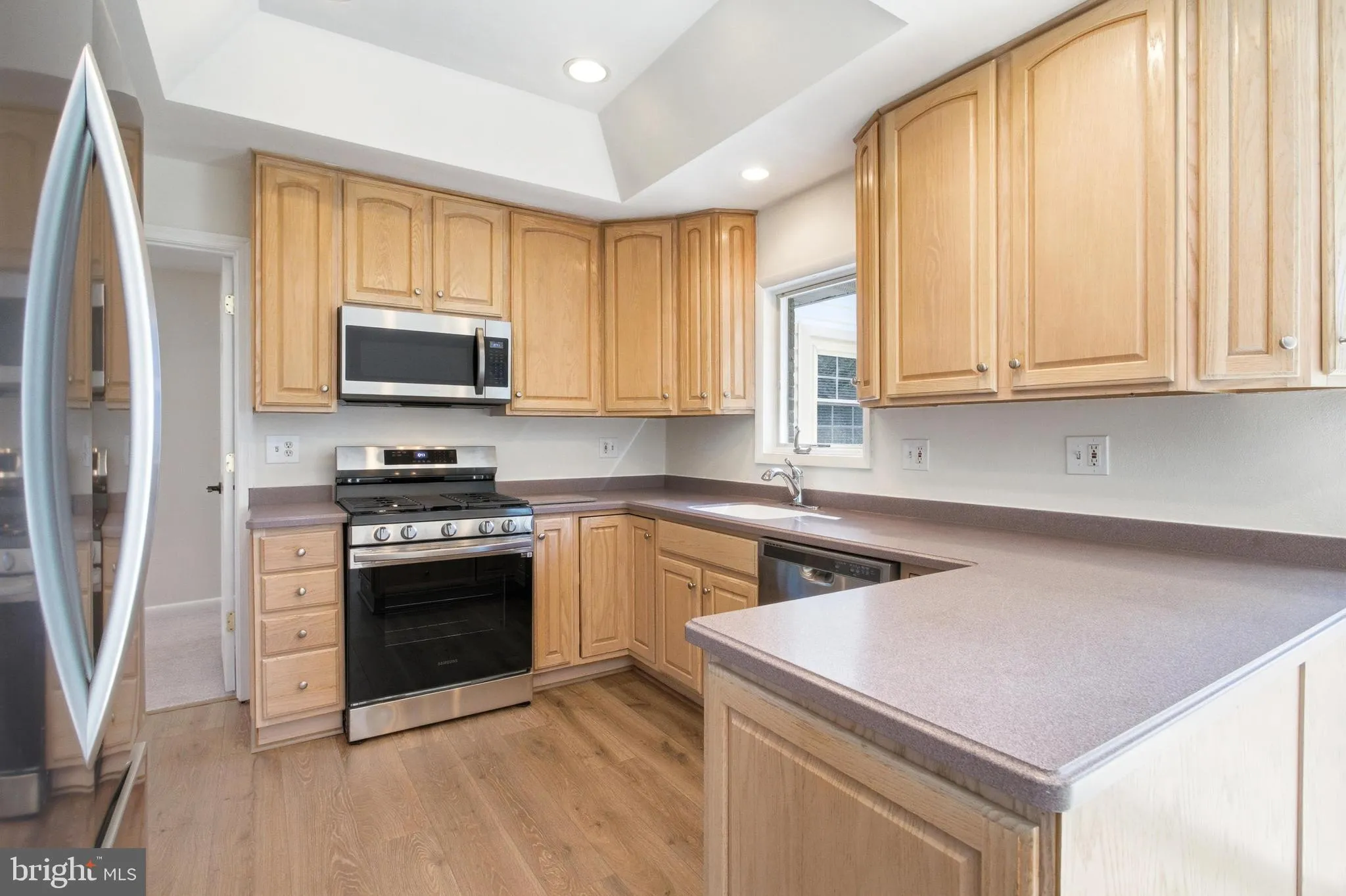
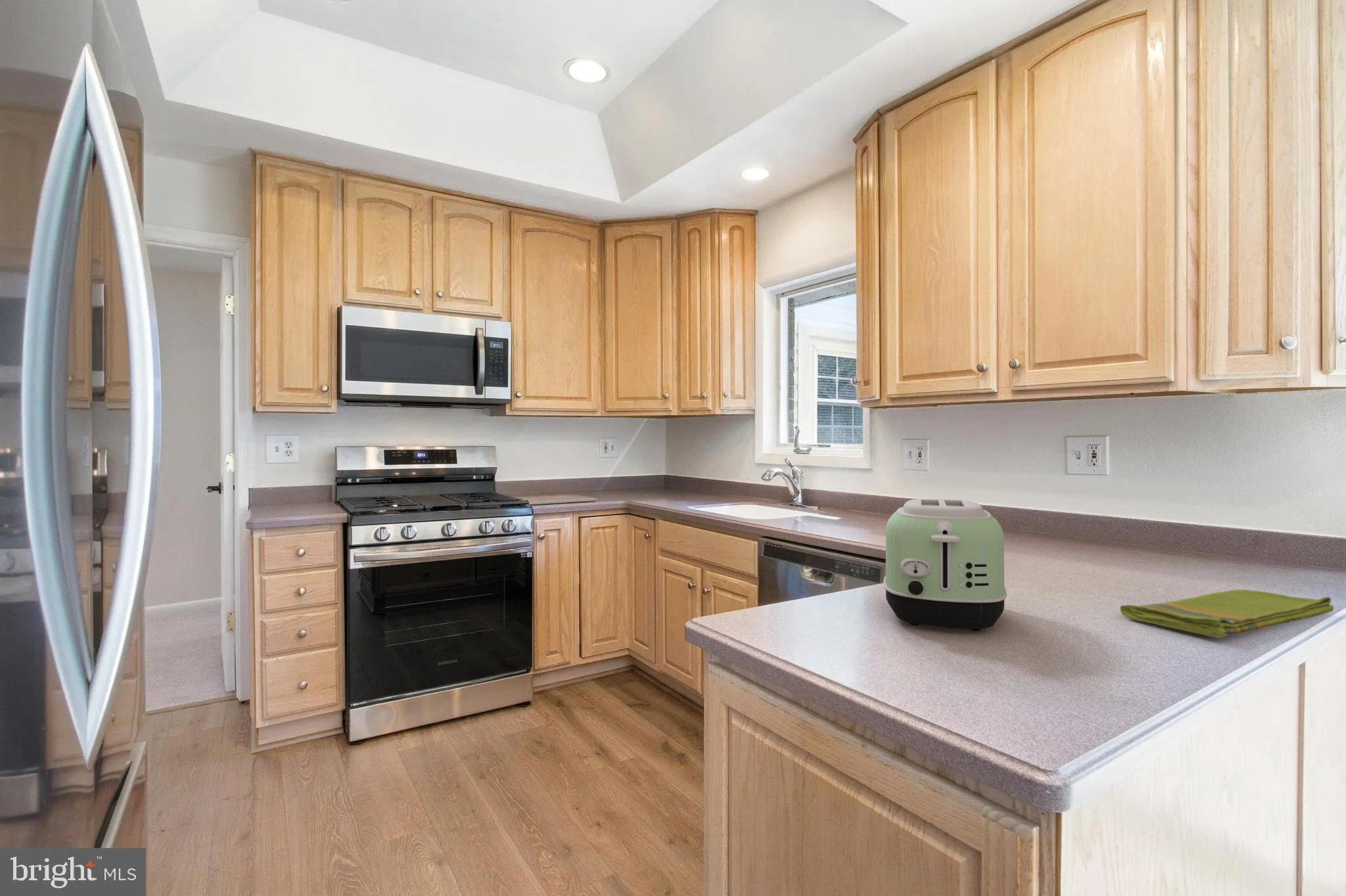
+ dish towel (1227, 606)
+ toaster (942, 559)
